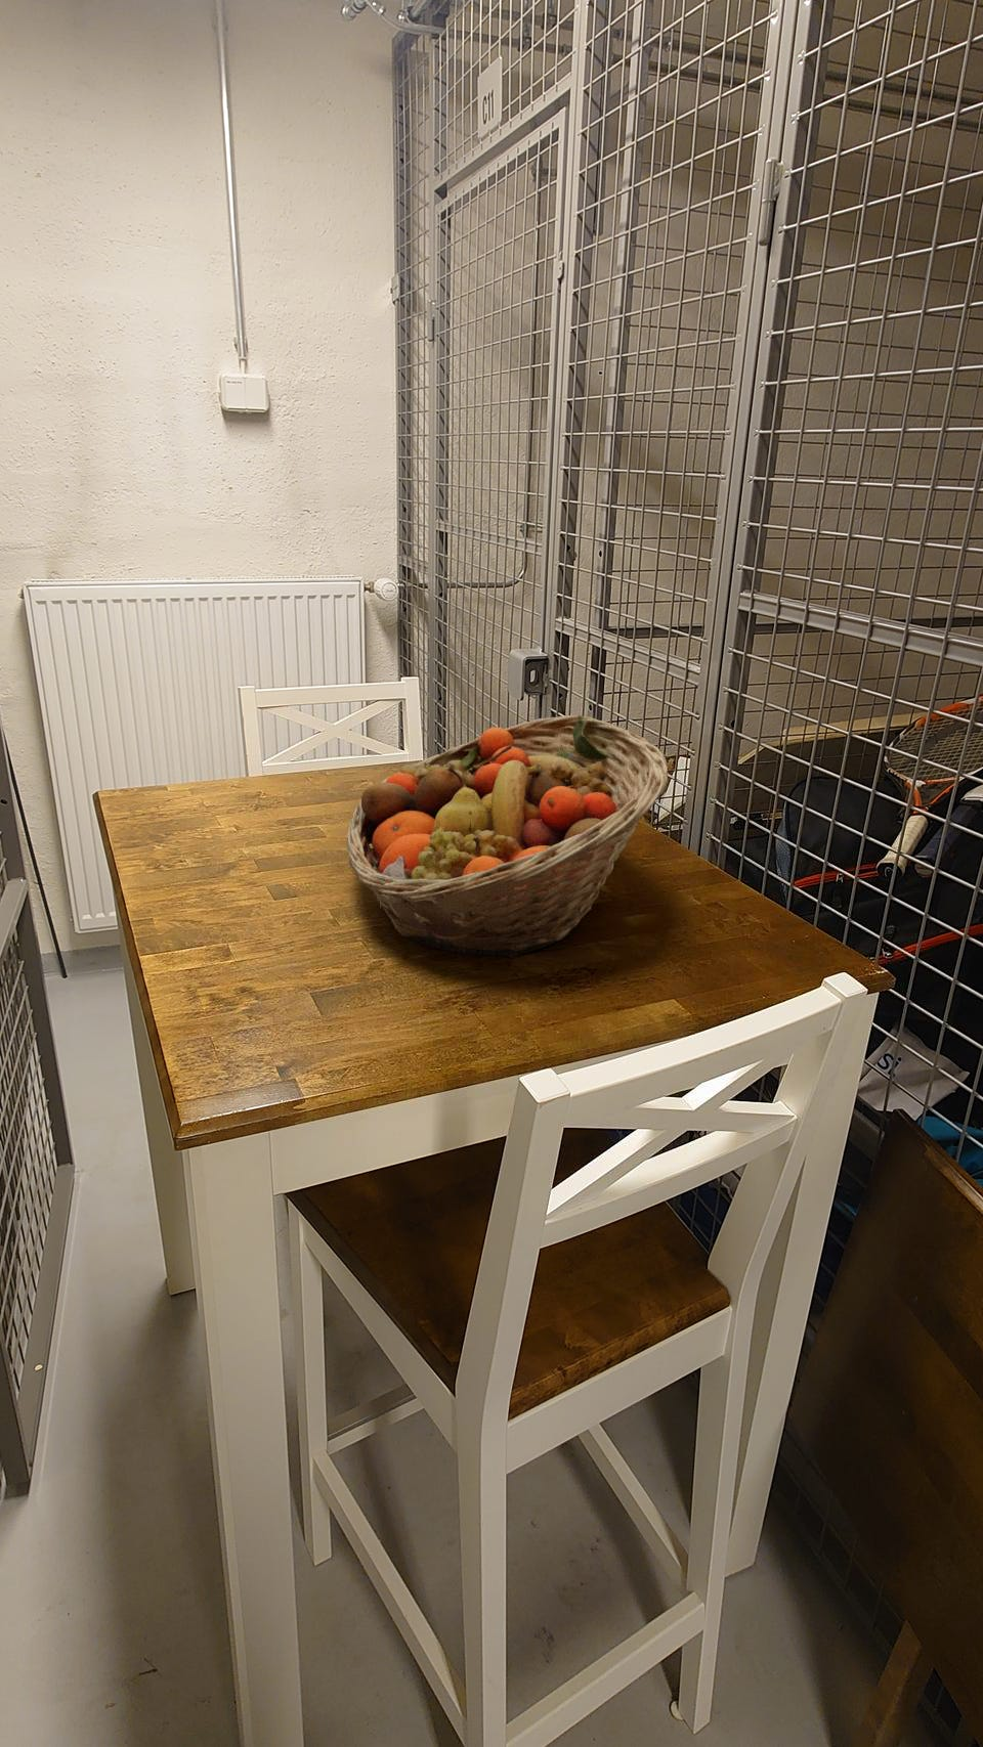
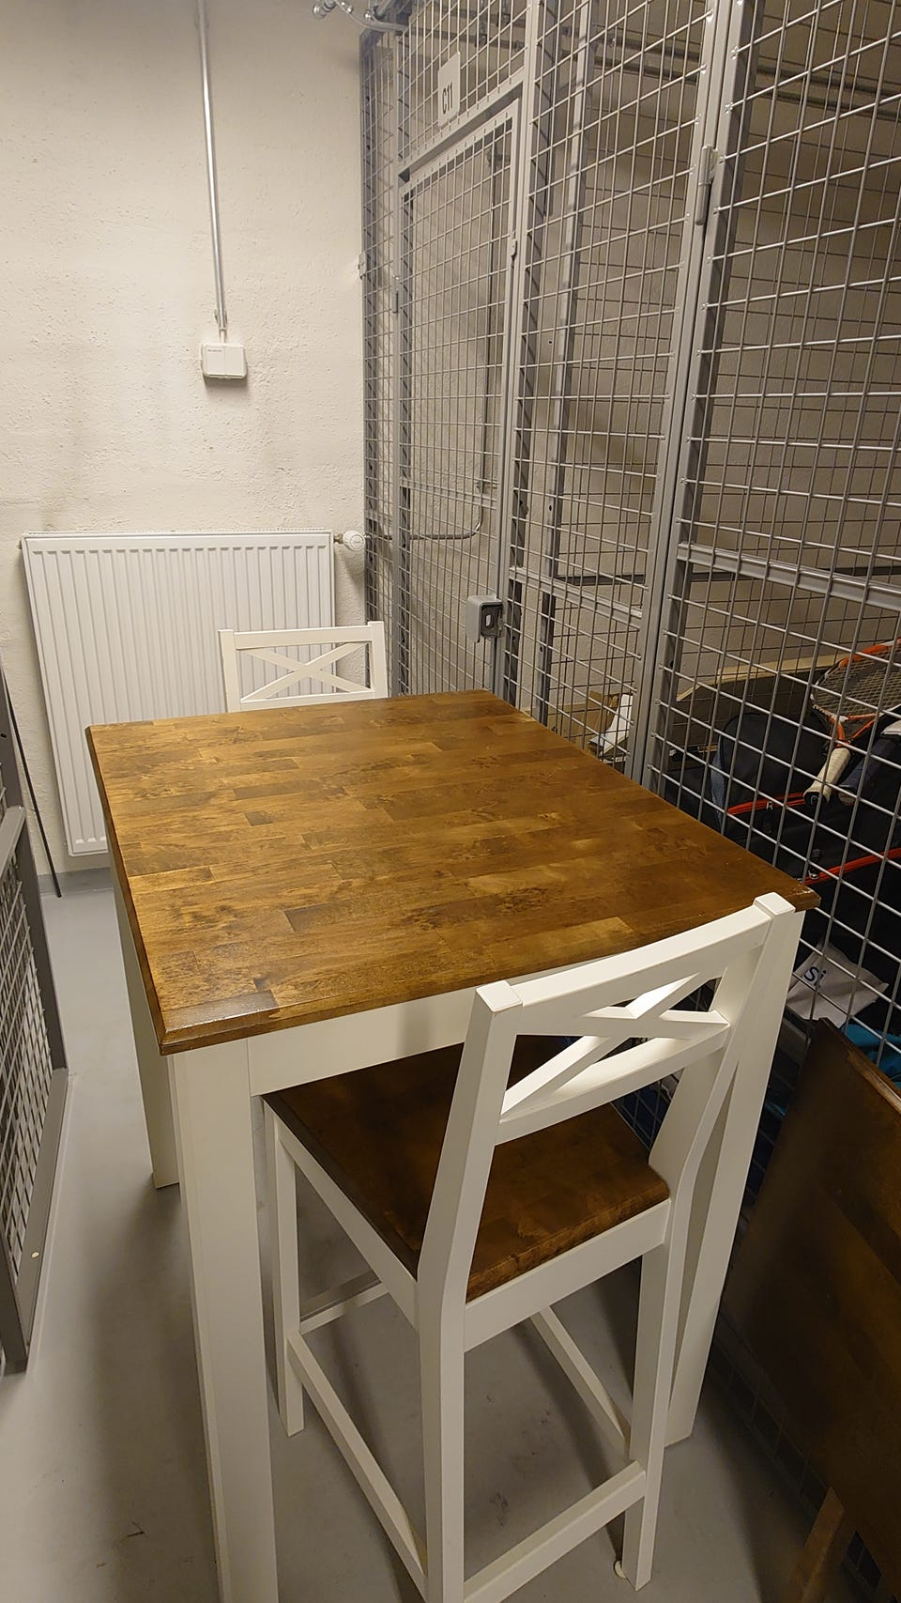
- fruit basket (499, 822)
